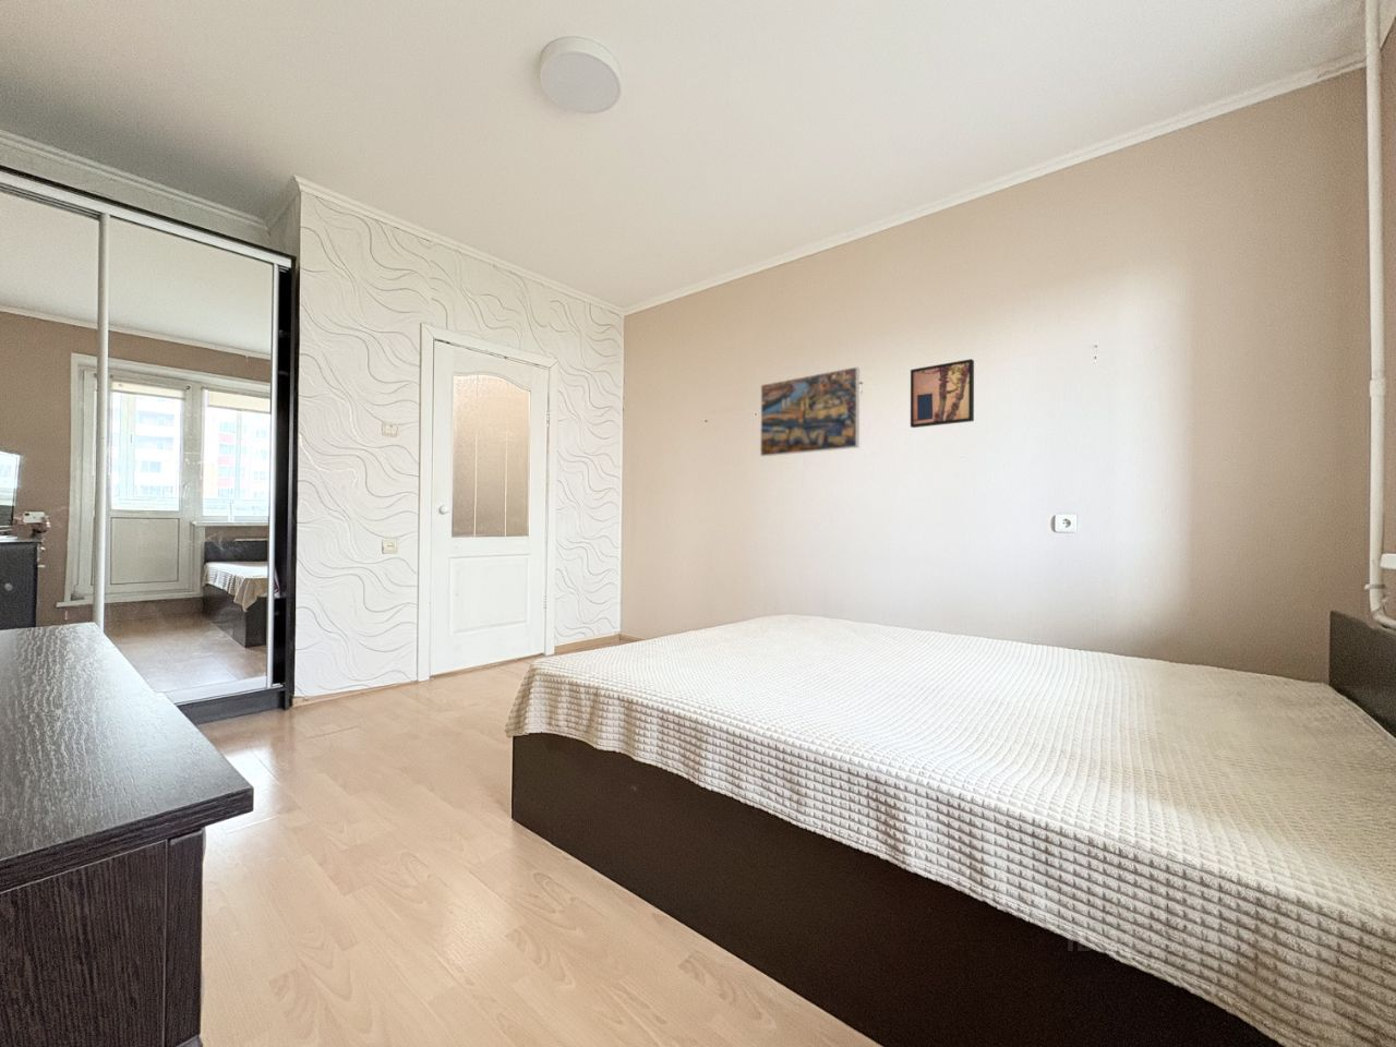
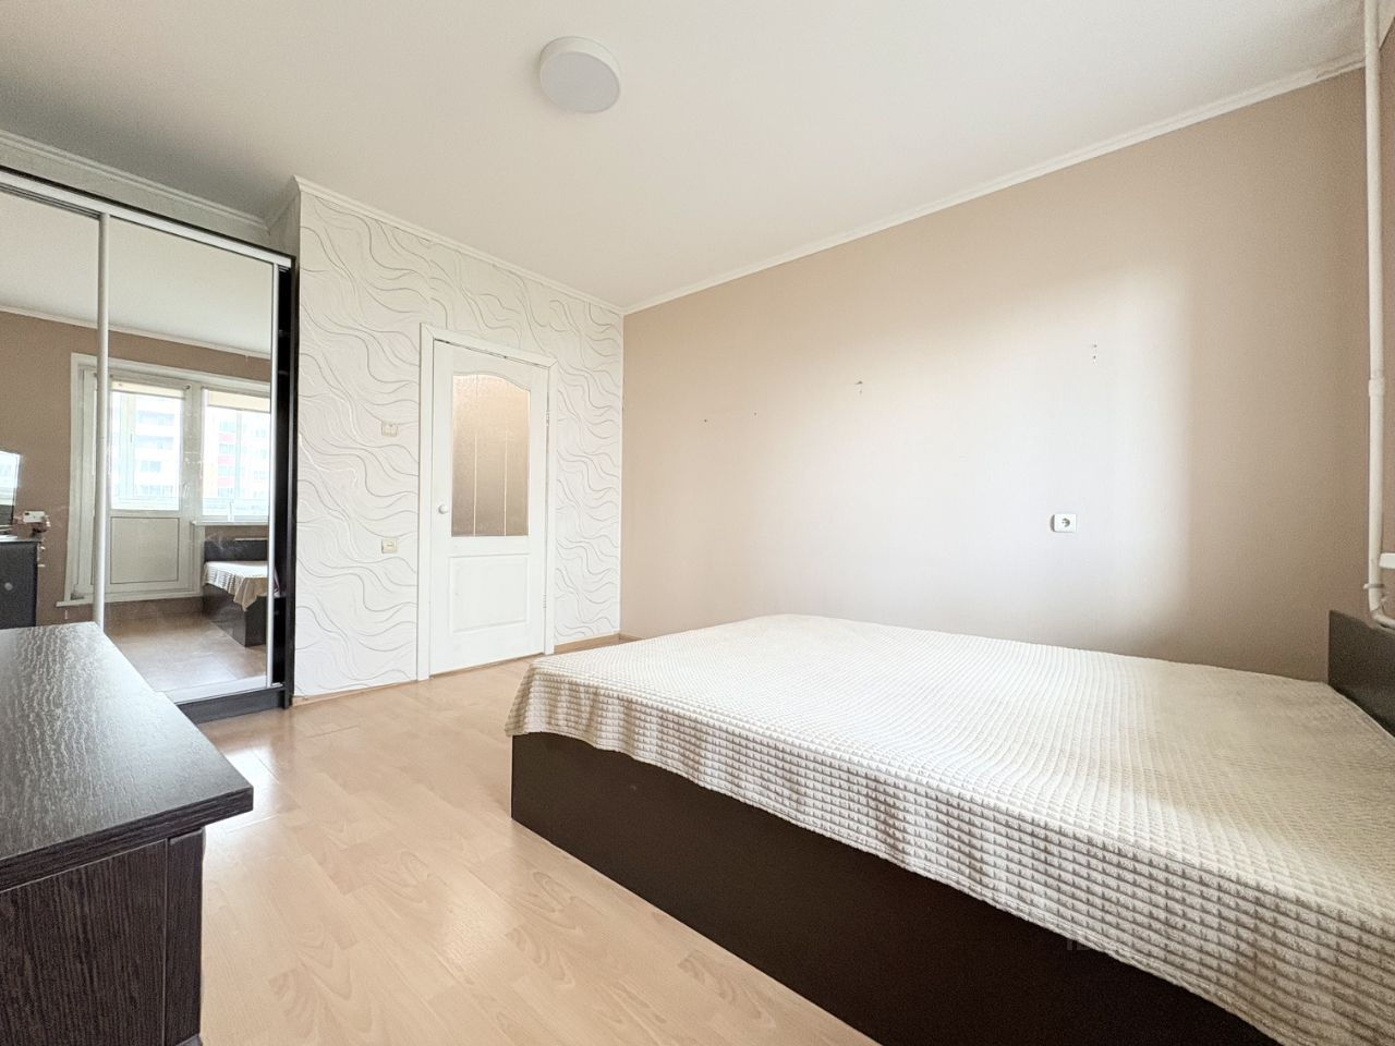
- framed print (807, 415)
- wall art (941, 394)
